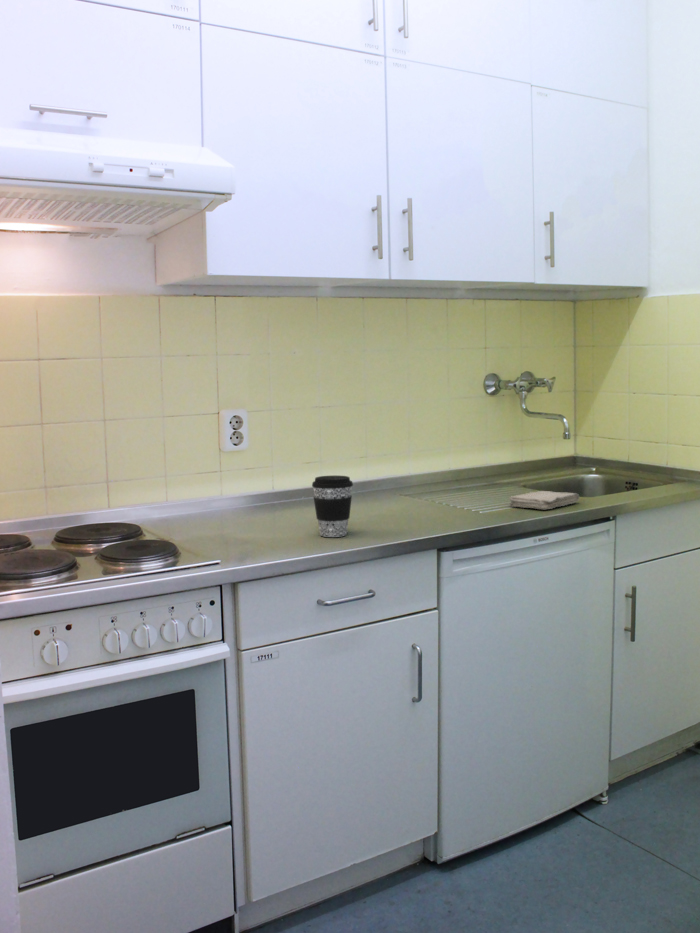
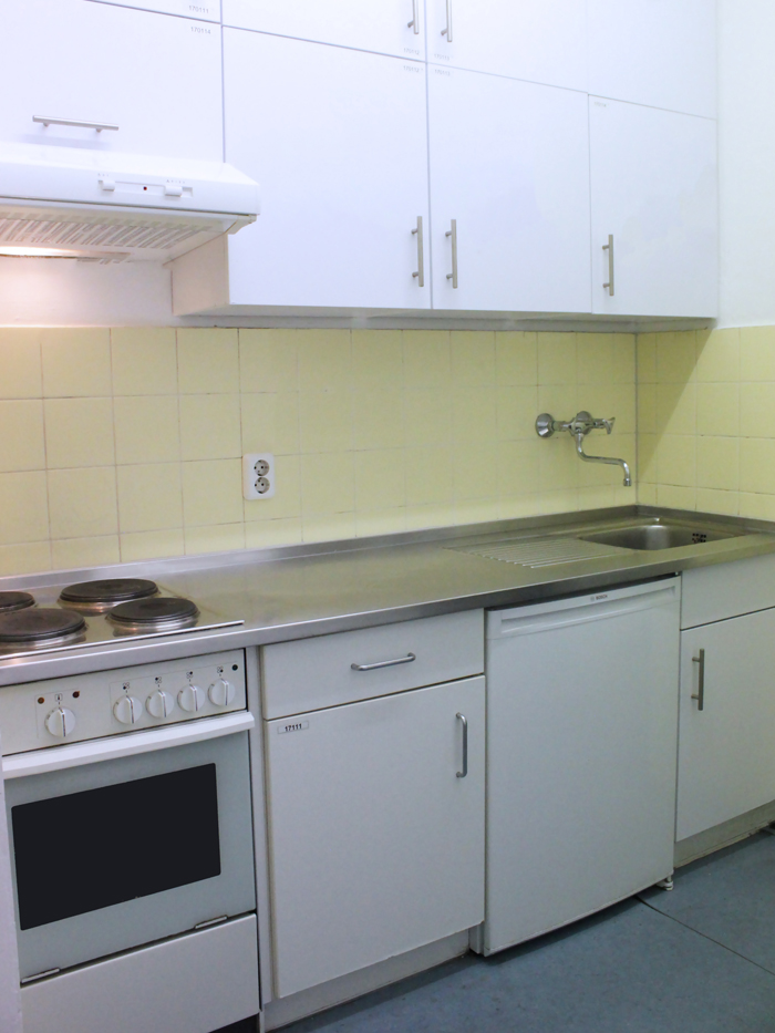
- washcloth (543, 498)
- coffee cup (332, 506)
